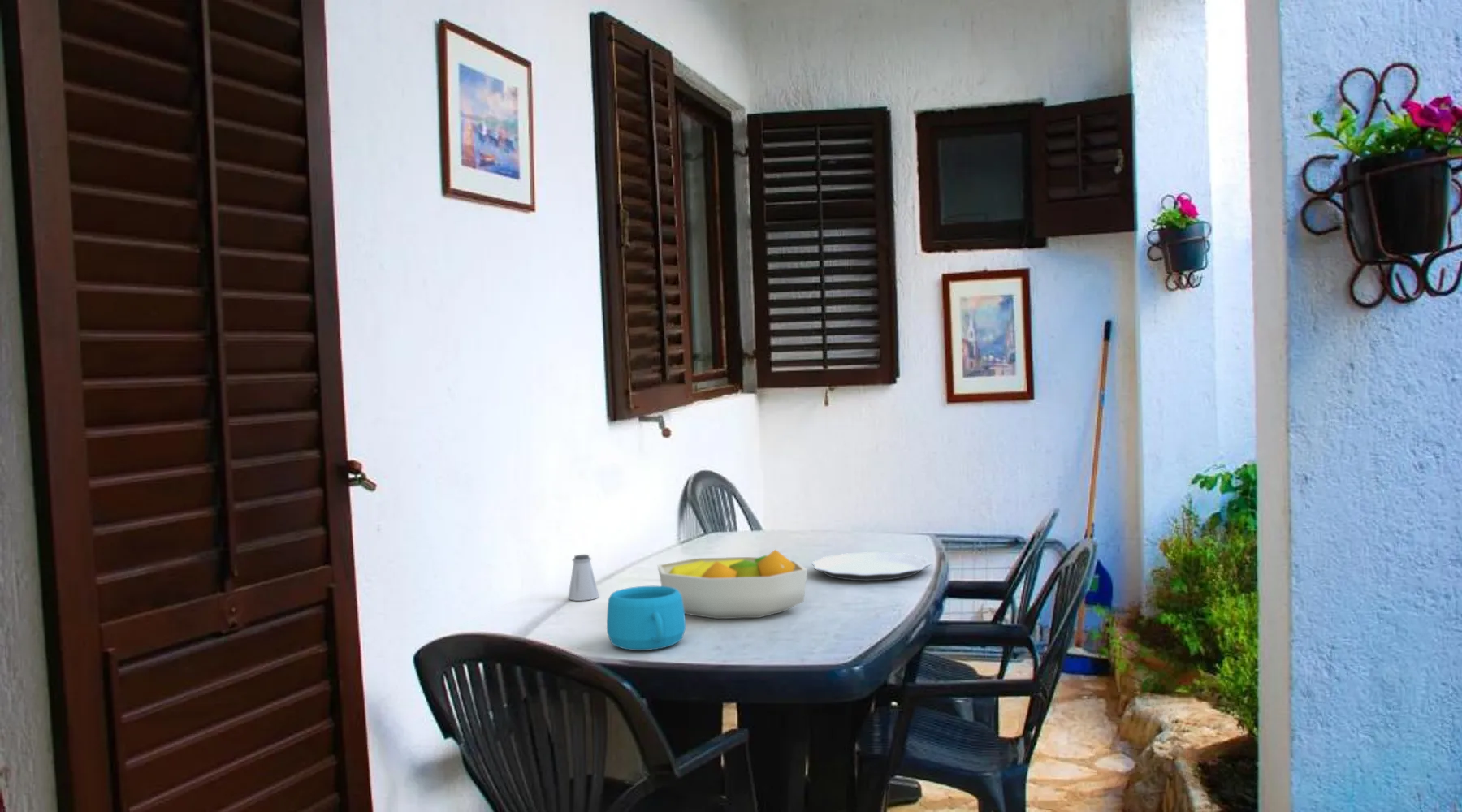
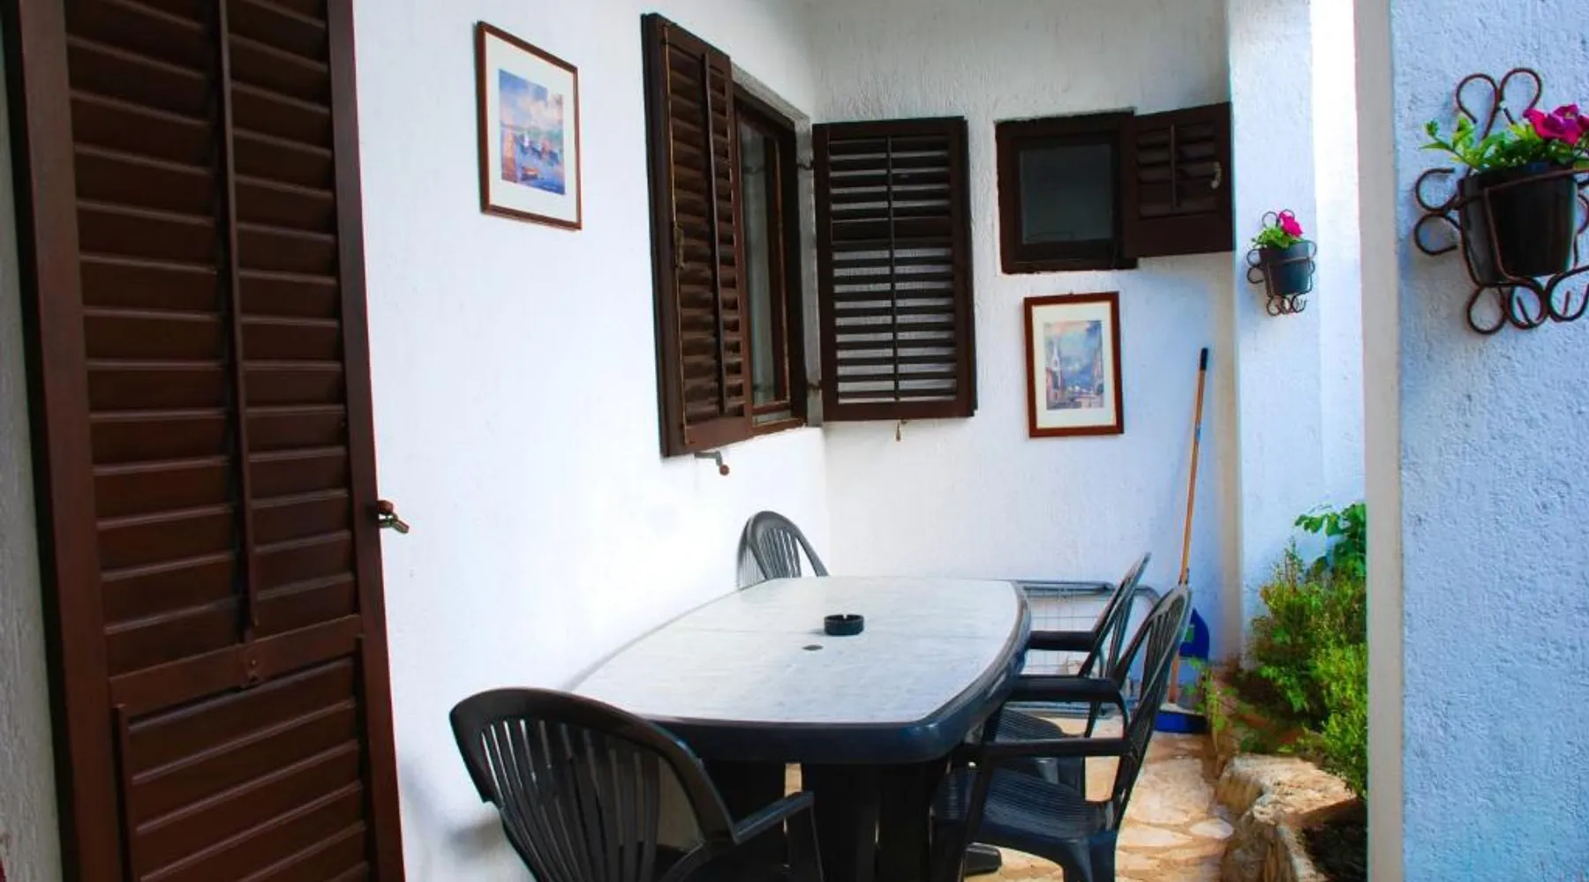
- fruit bowl (730, 578)
- saltshaker (582, 576)
- plate (871, 567)
- cup (648, 620)
